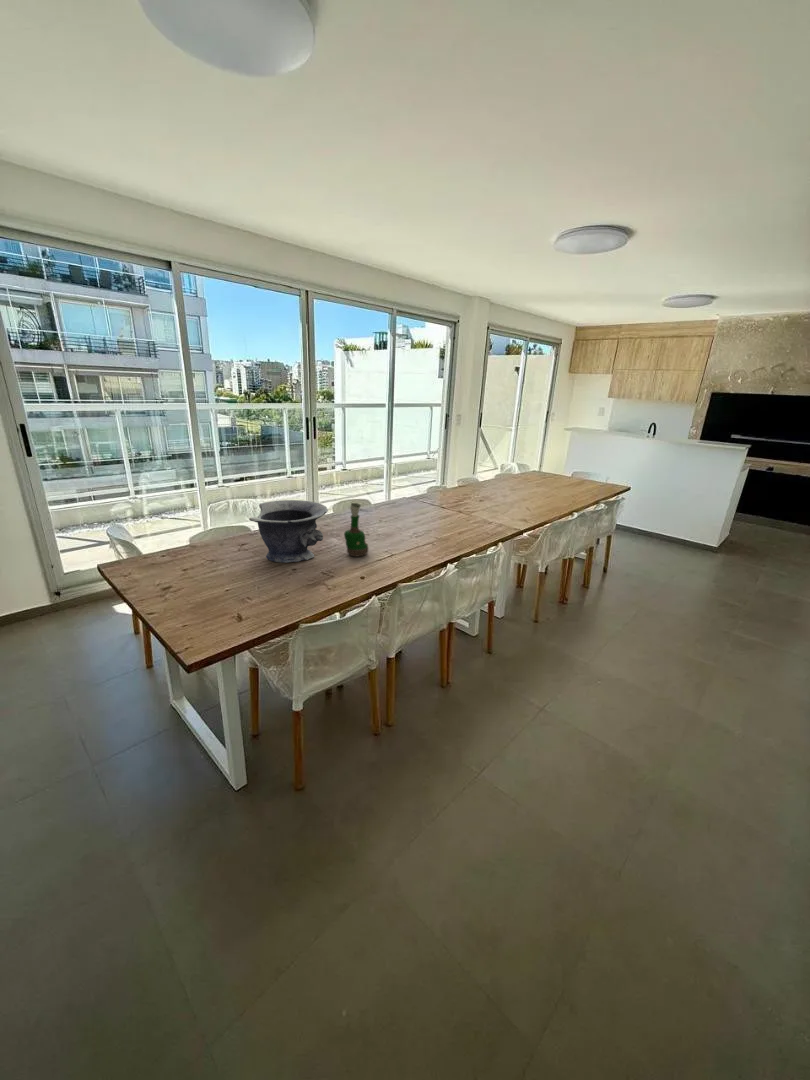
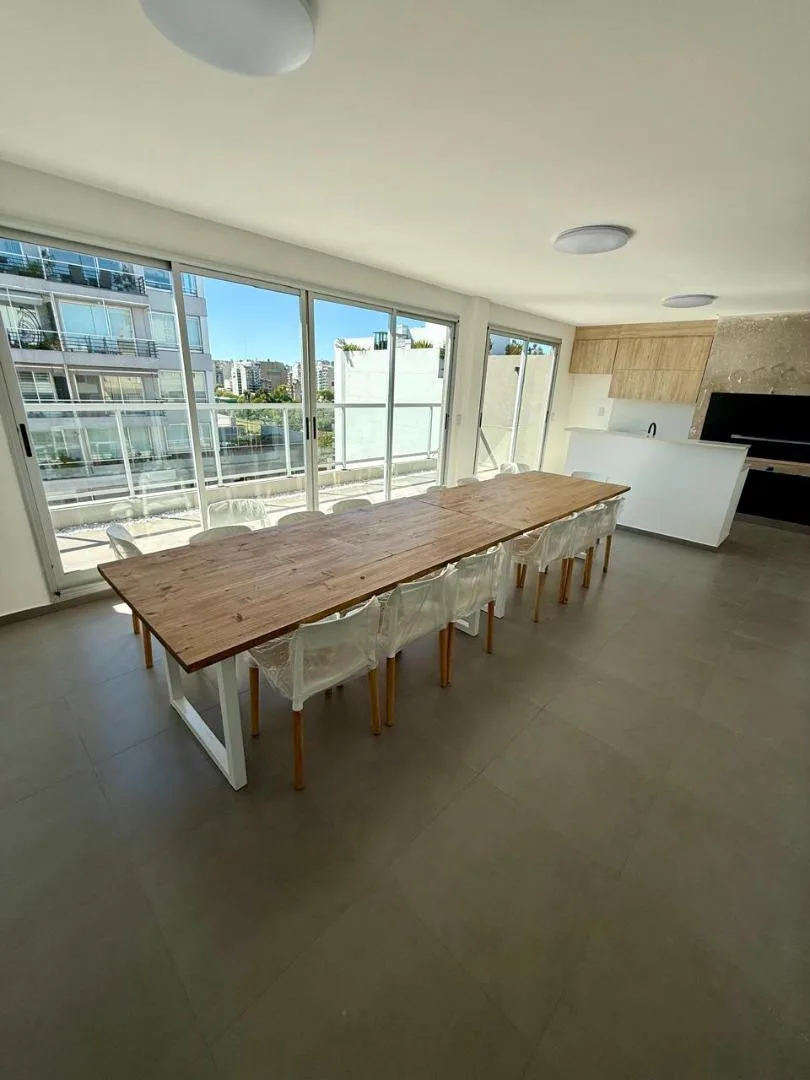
- decorative bowl (290, 532)
- grog bottle (356, 529)
